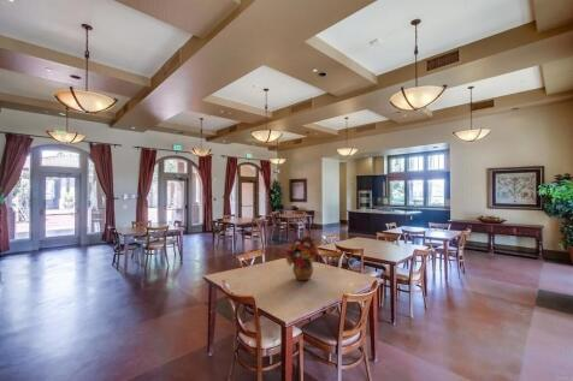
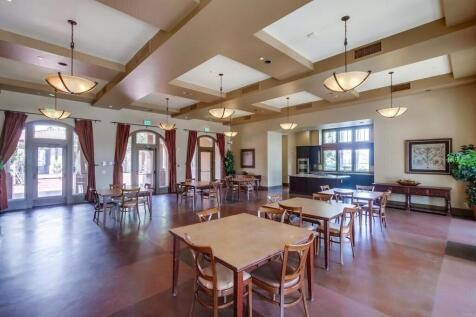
- flower arrangement (302, 256)
